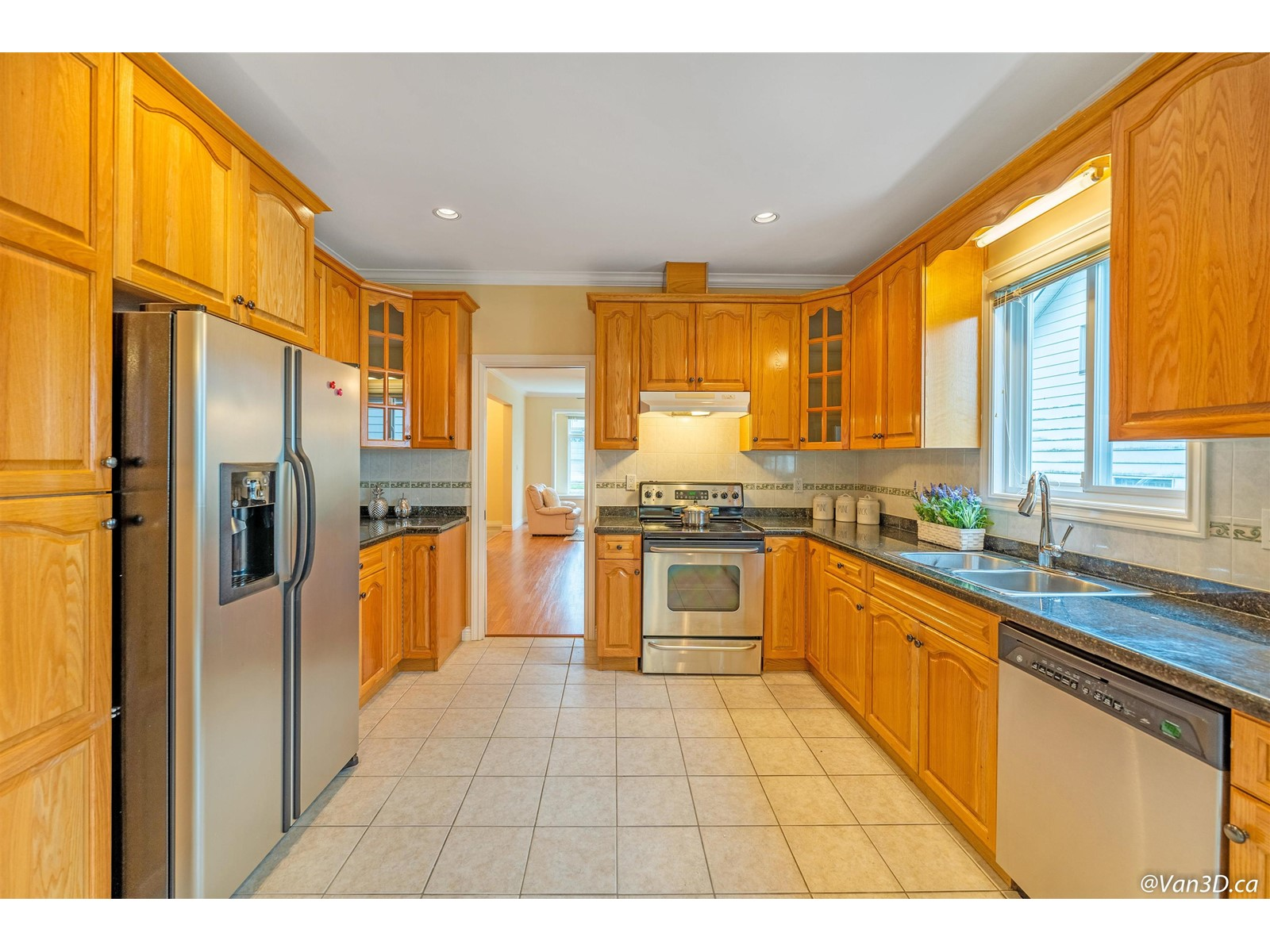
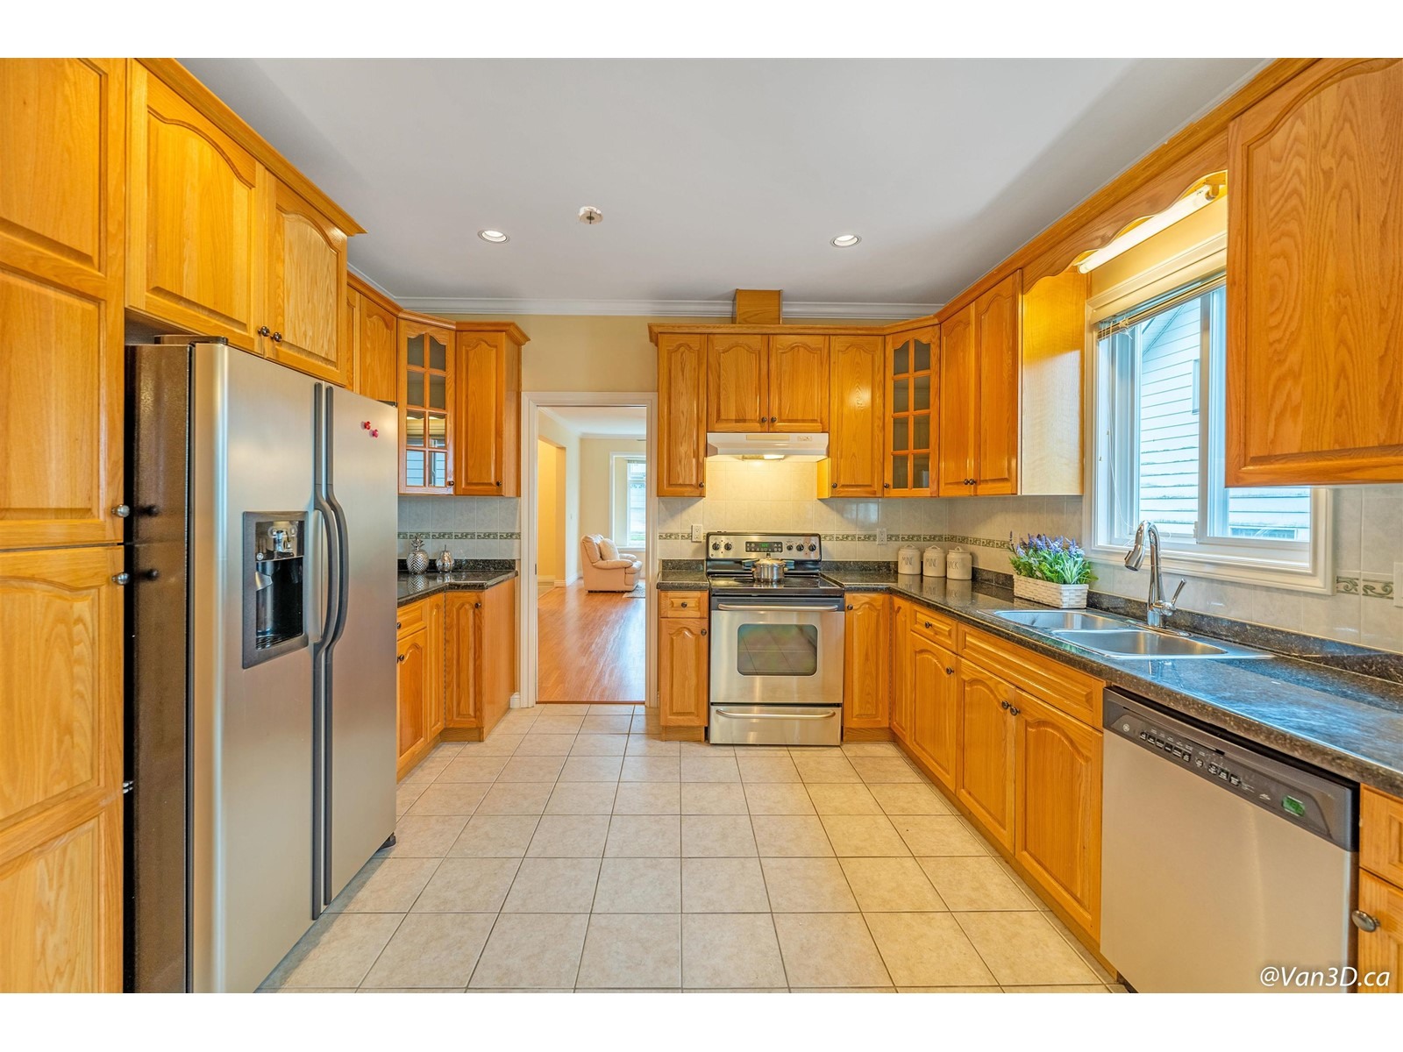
+ smoke detector (589, 214)
